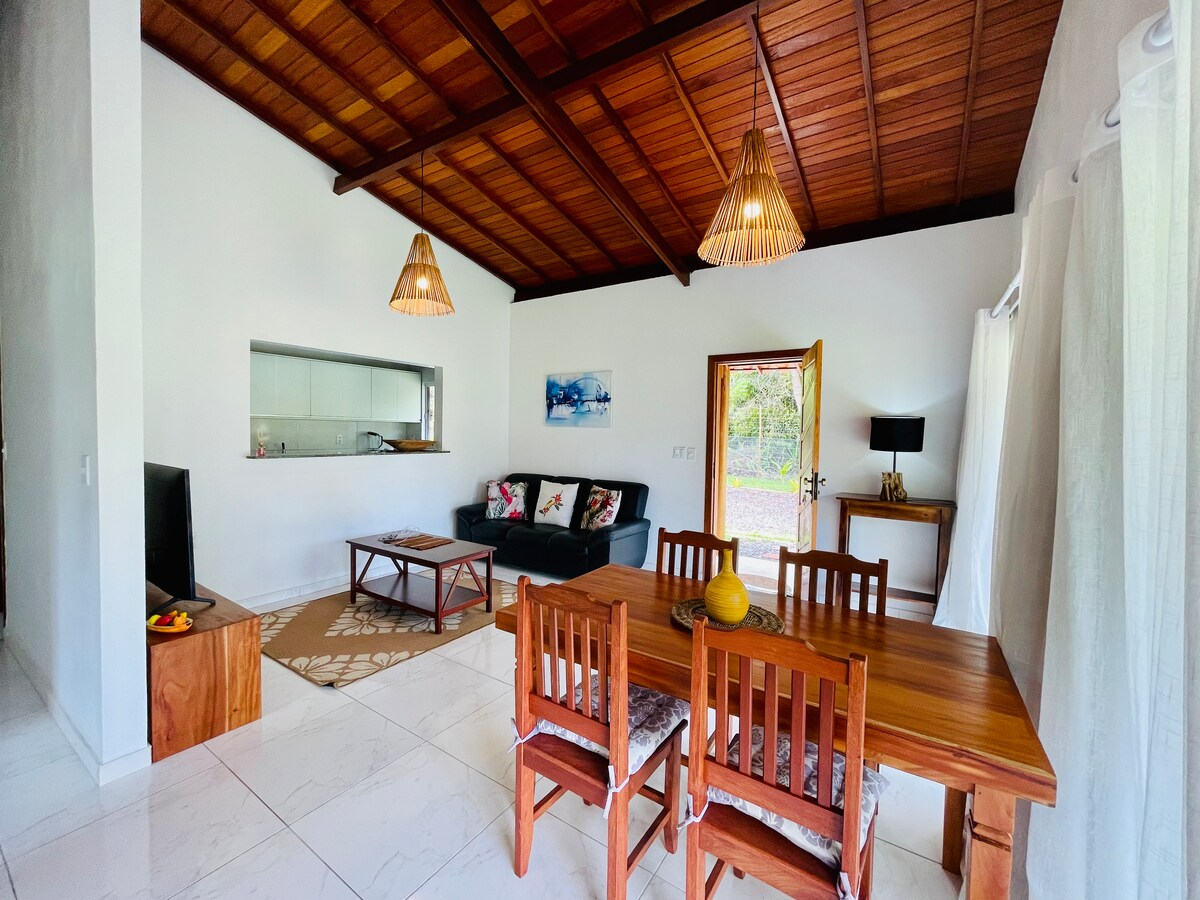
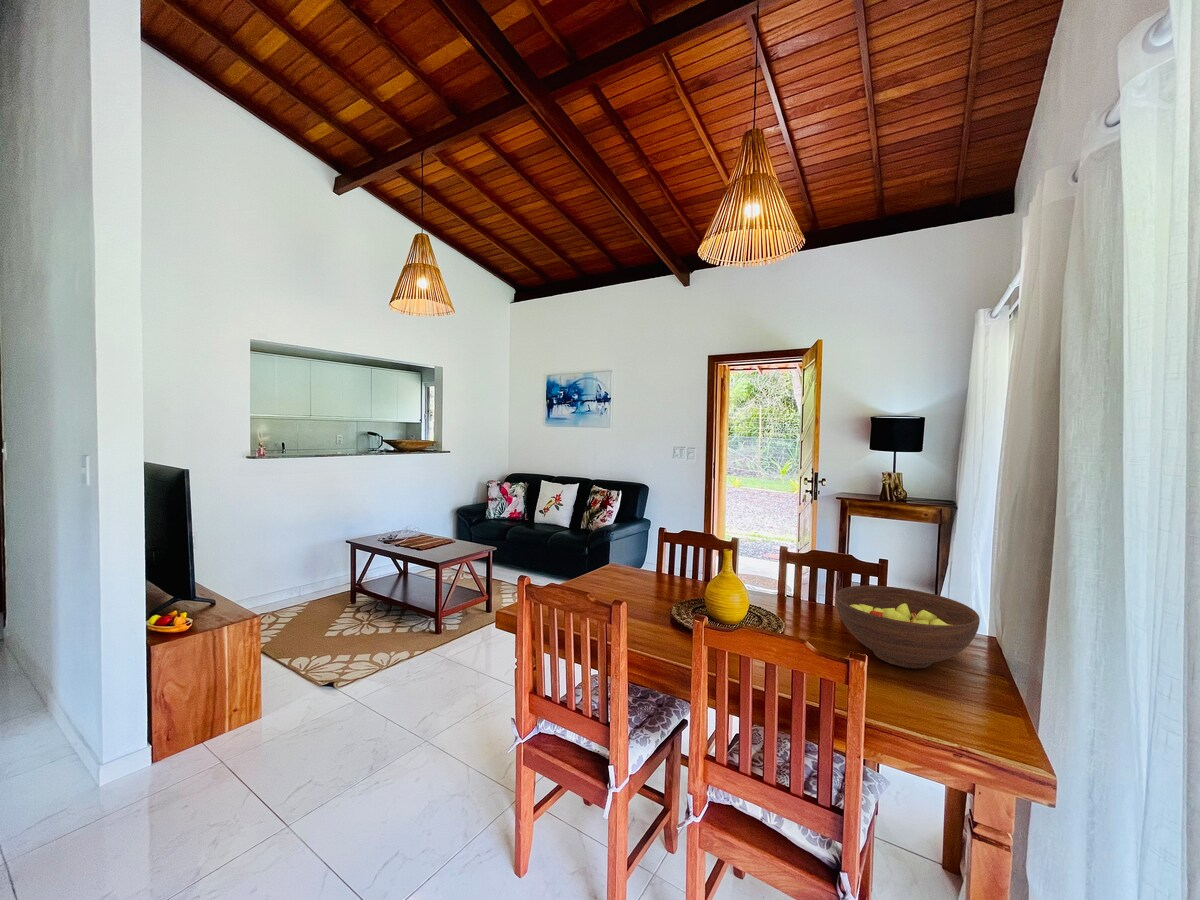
+ fruit bowl (902, 631)
